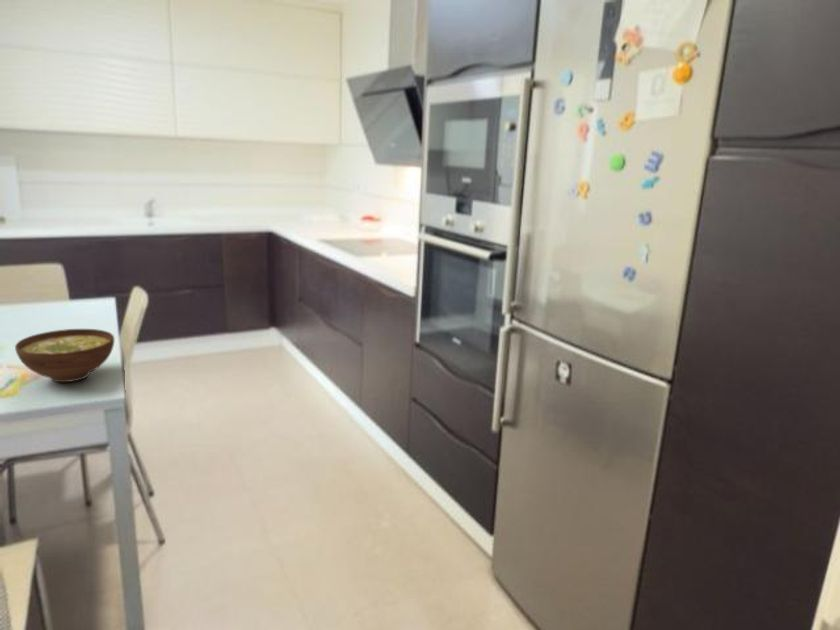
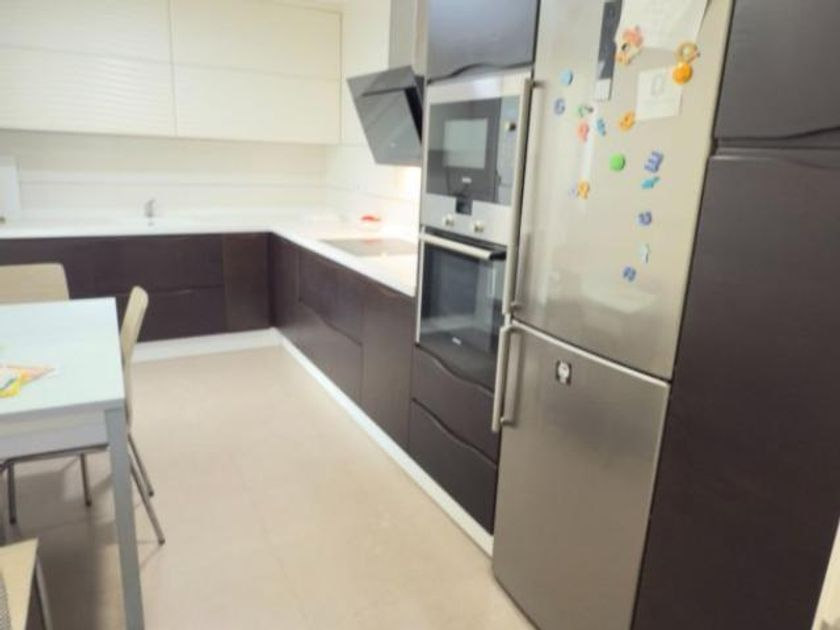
- bowl (68, 359)
